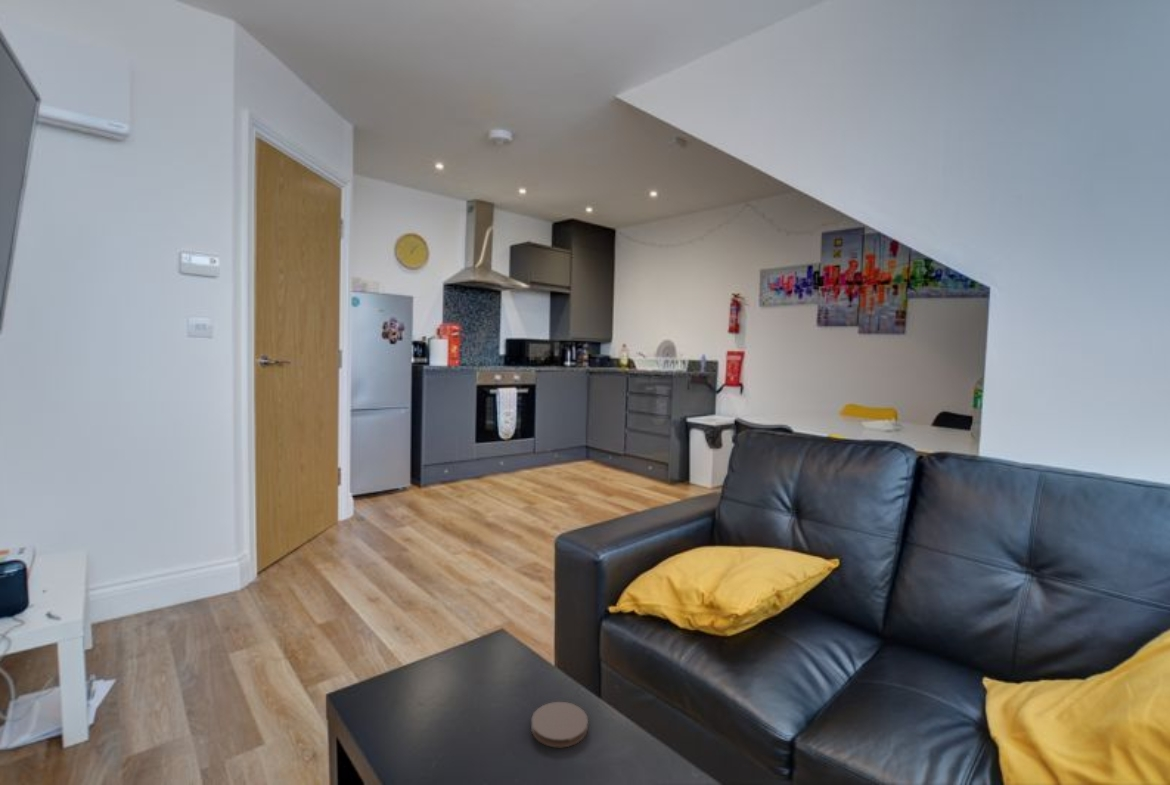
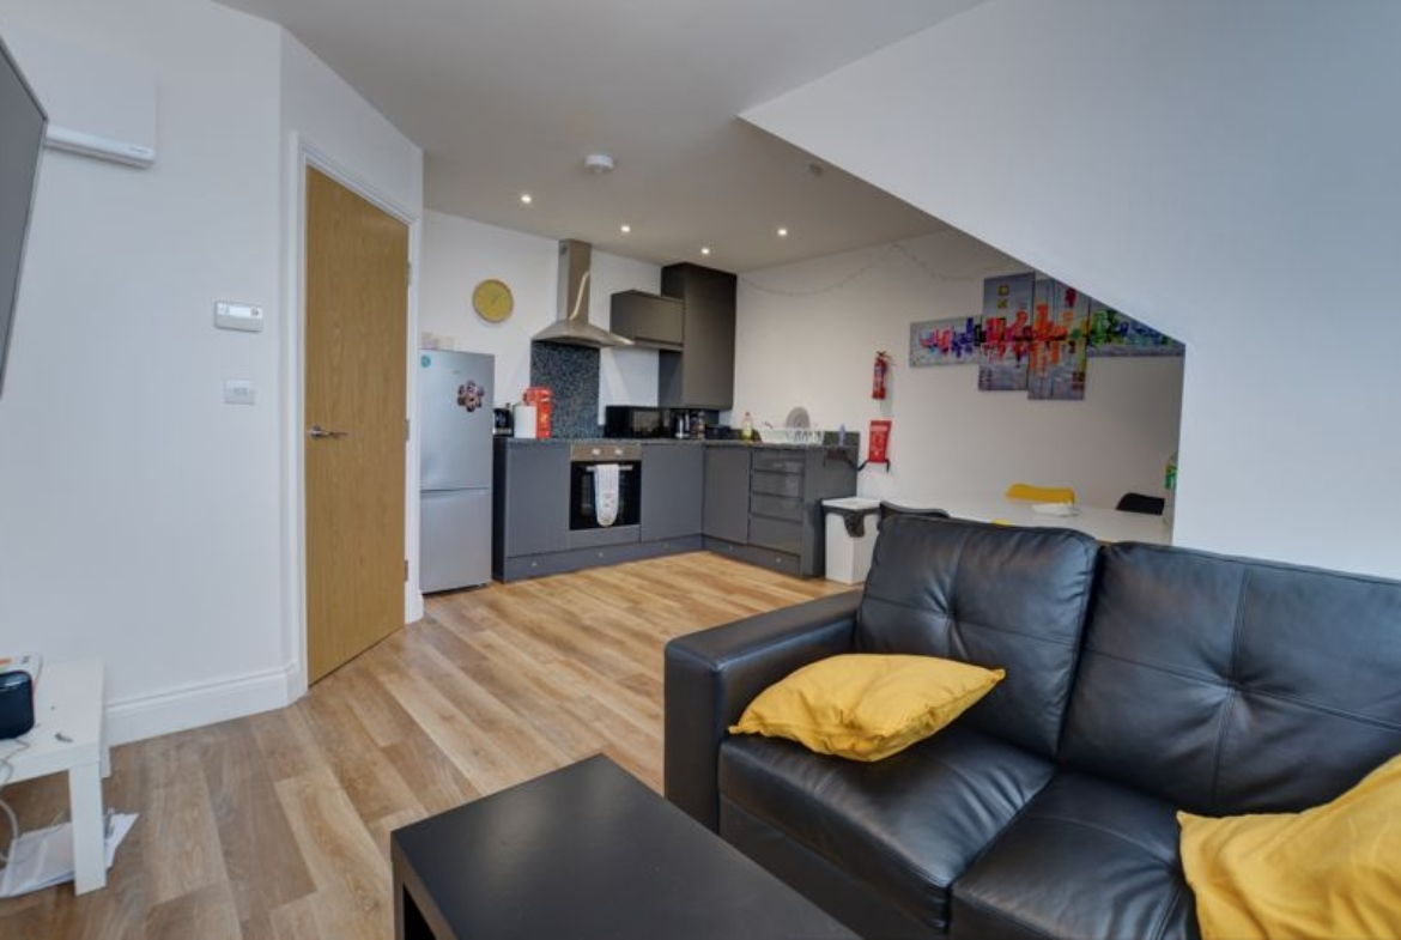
- coaster (559, 723)
